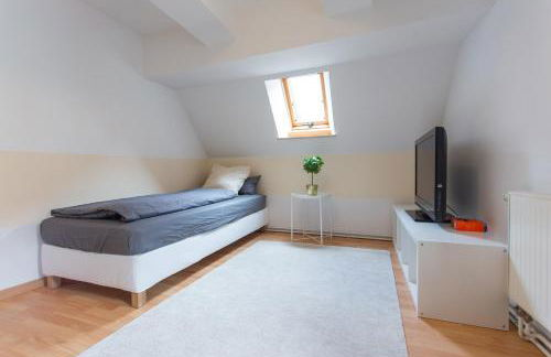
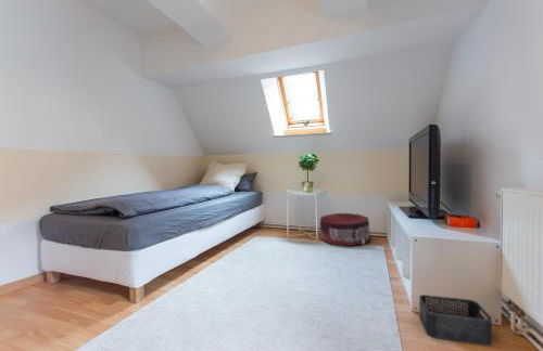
+ pouf (344, 226)
+ storage bin (452, 317)
